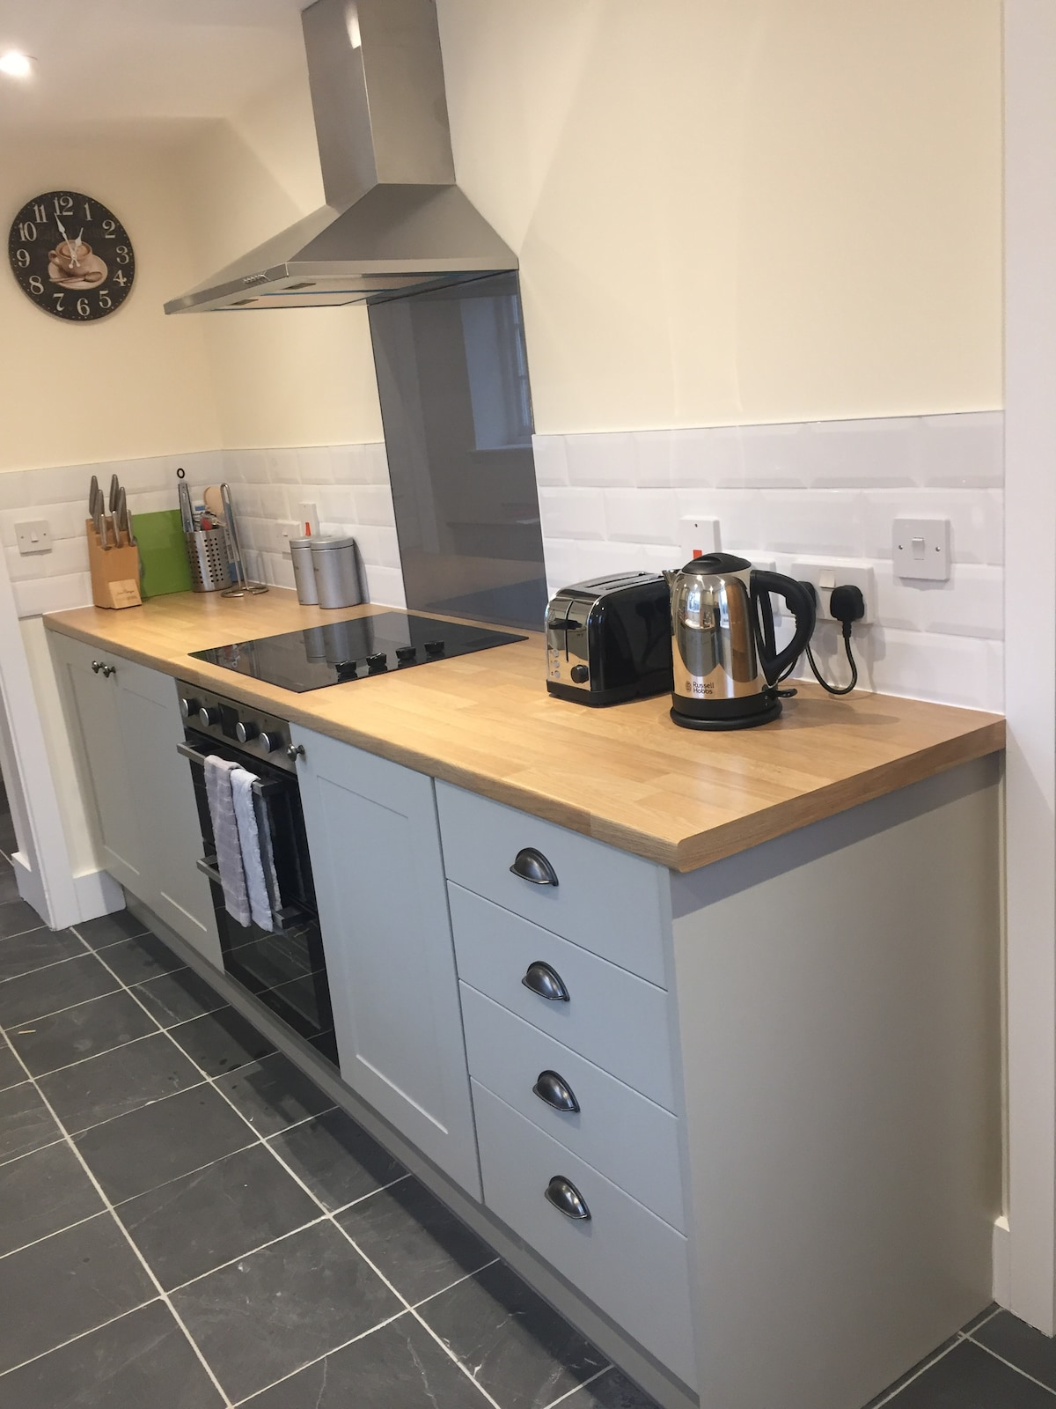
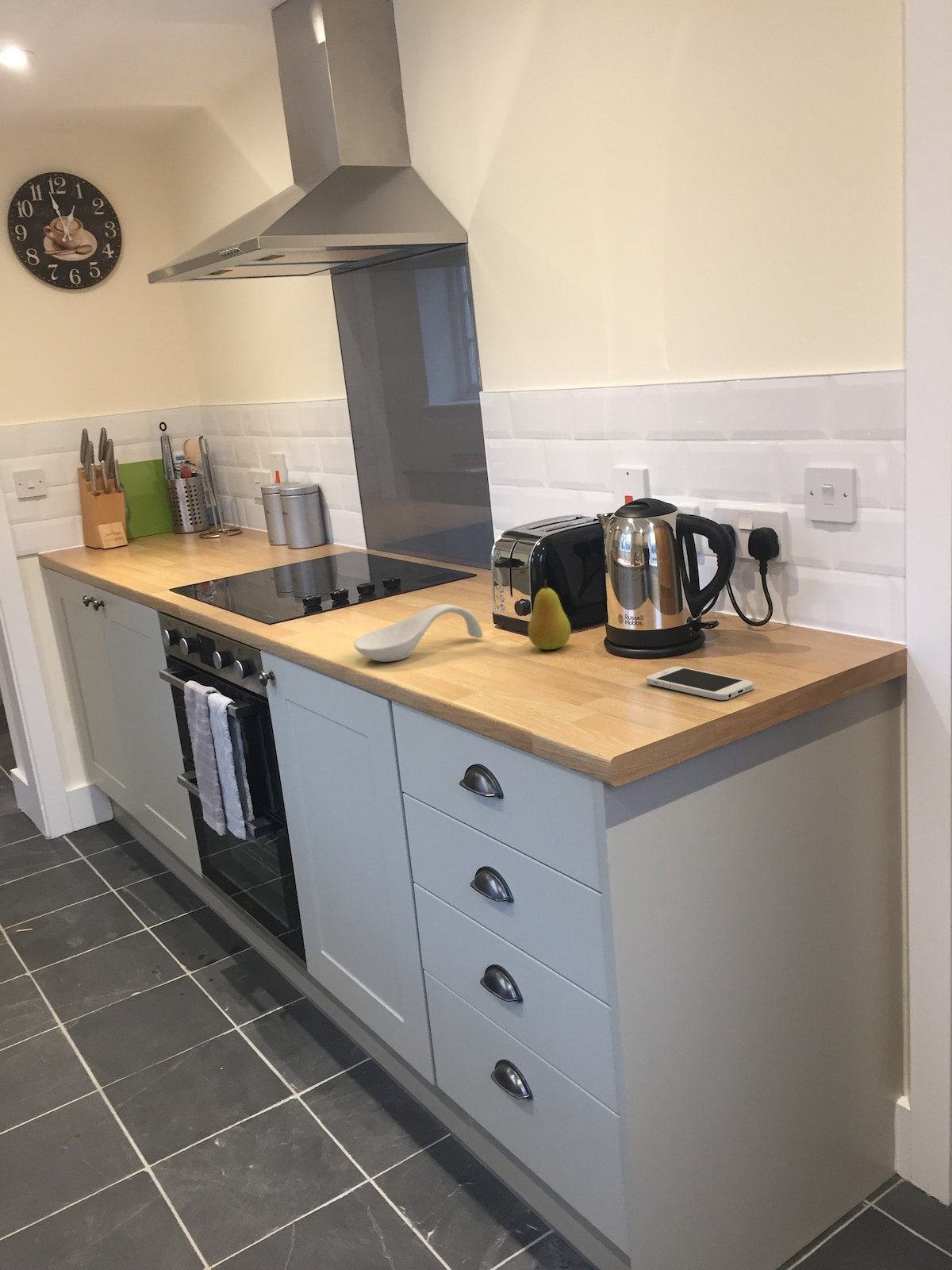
+ smartphone (698, 682)
+ fruit (547, 613)
+ spoon rest (417, 631)
